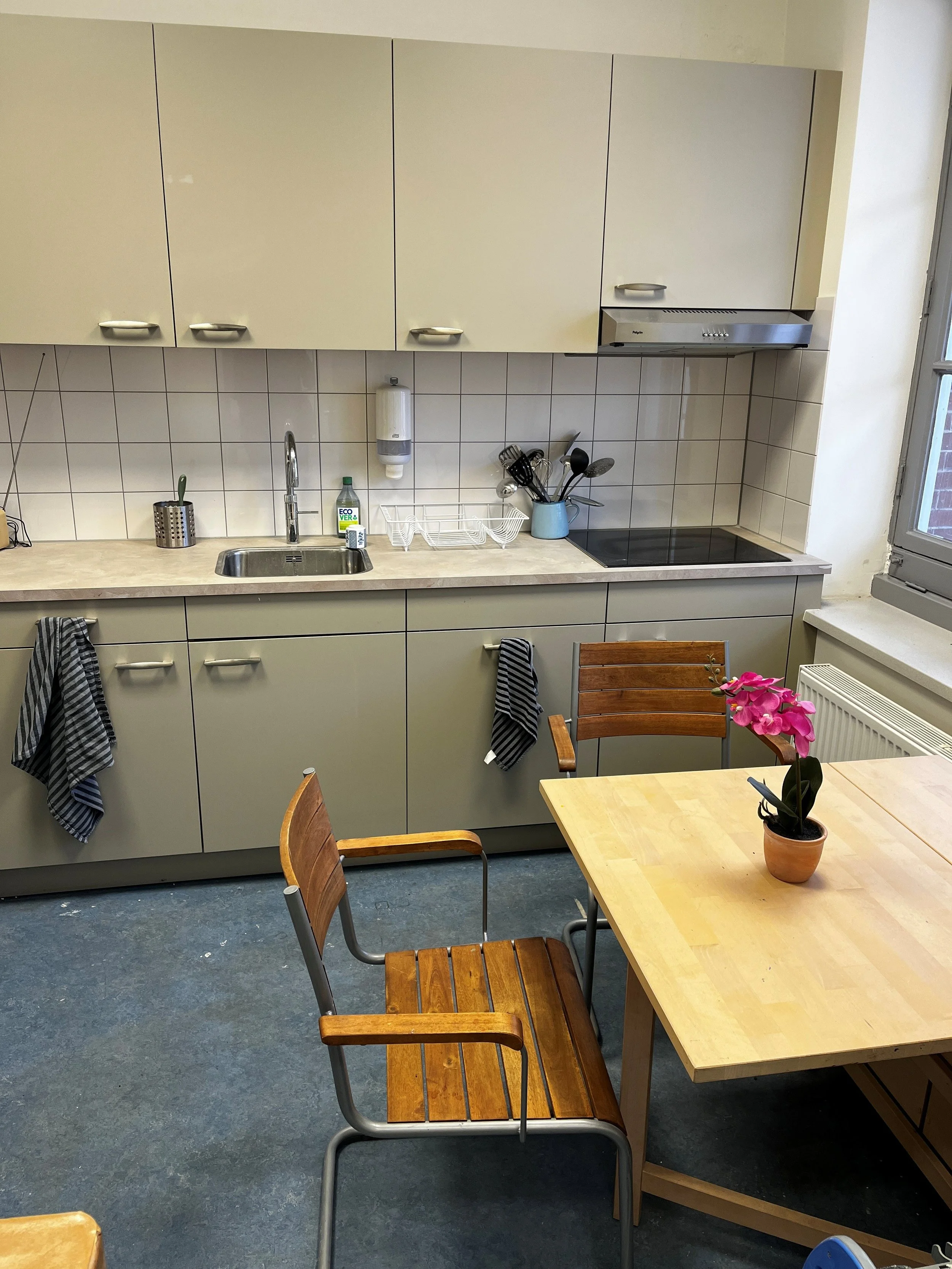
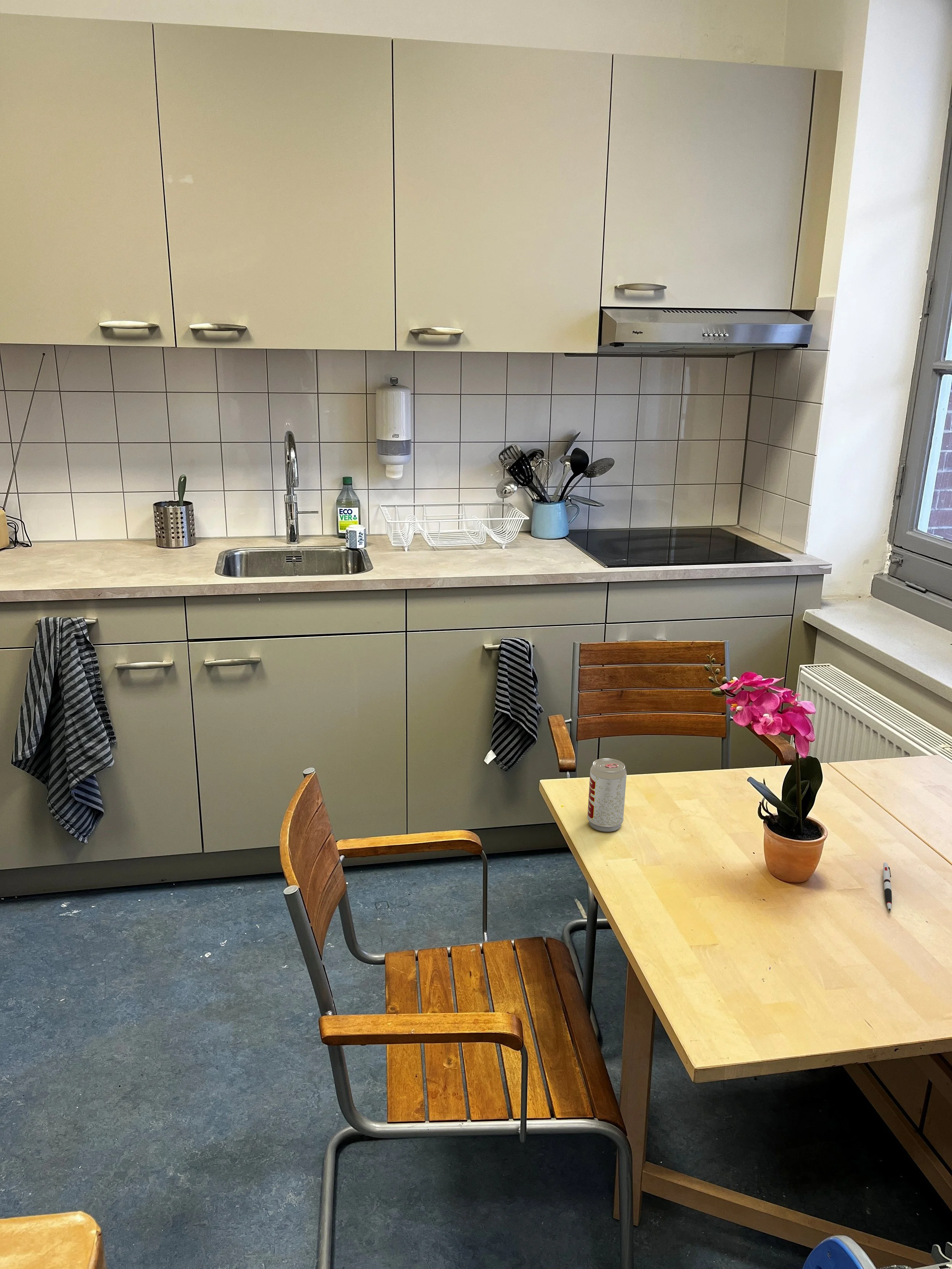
+ beverage can (607, 795)
+ pen (888, 886)
